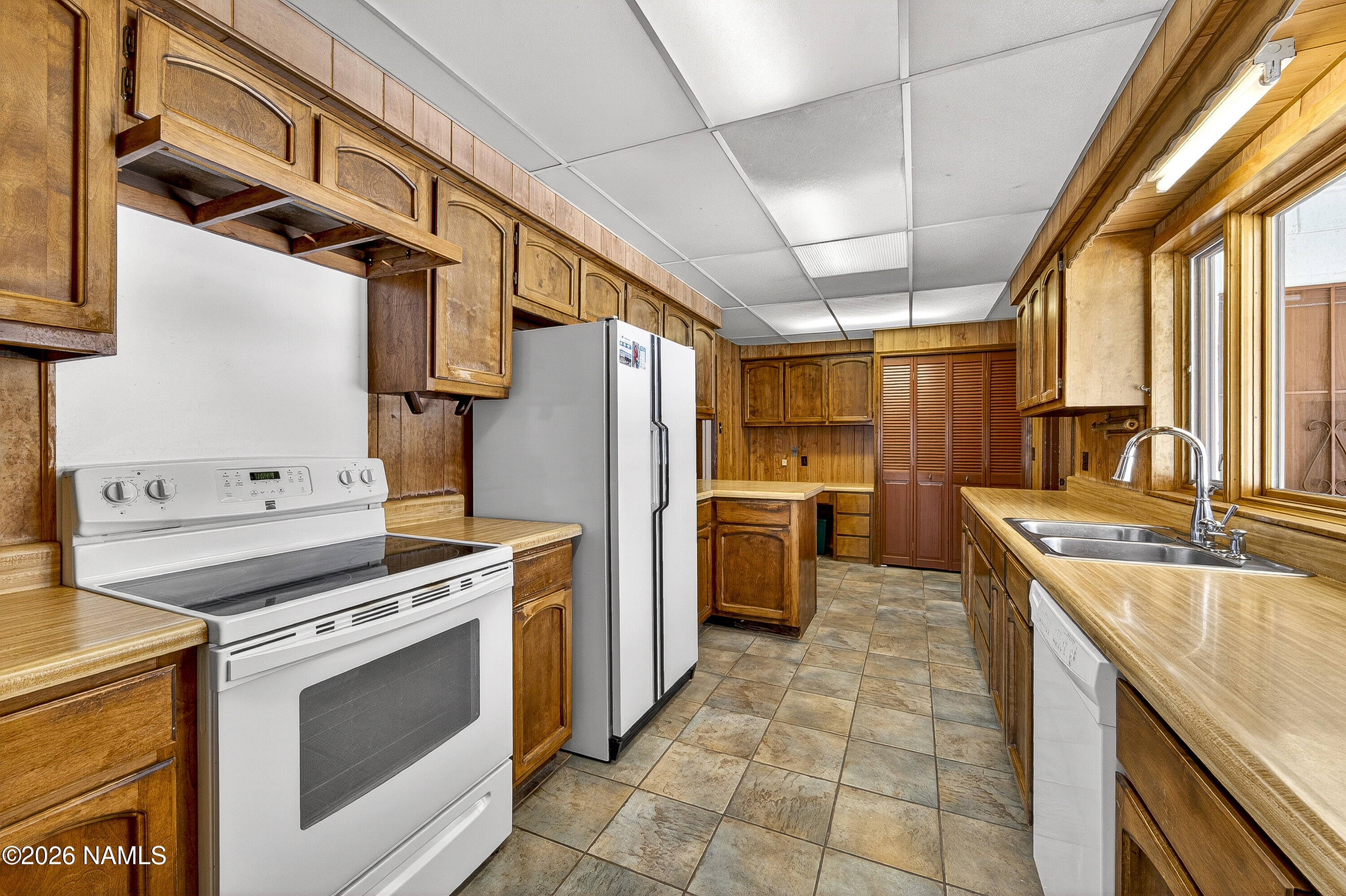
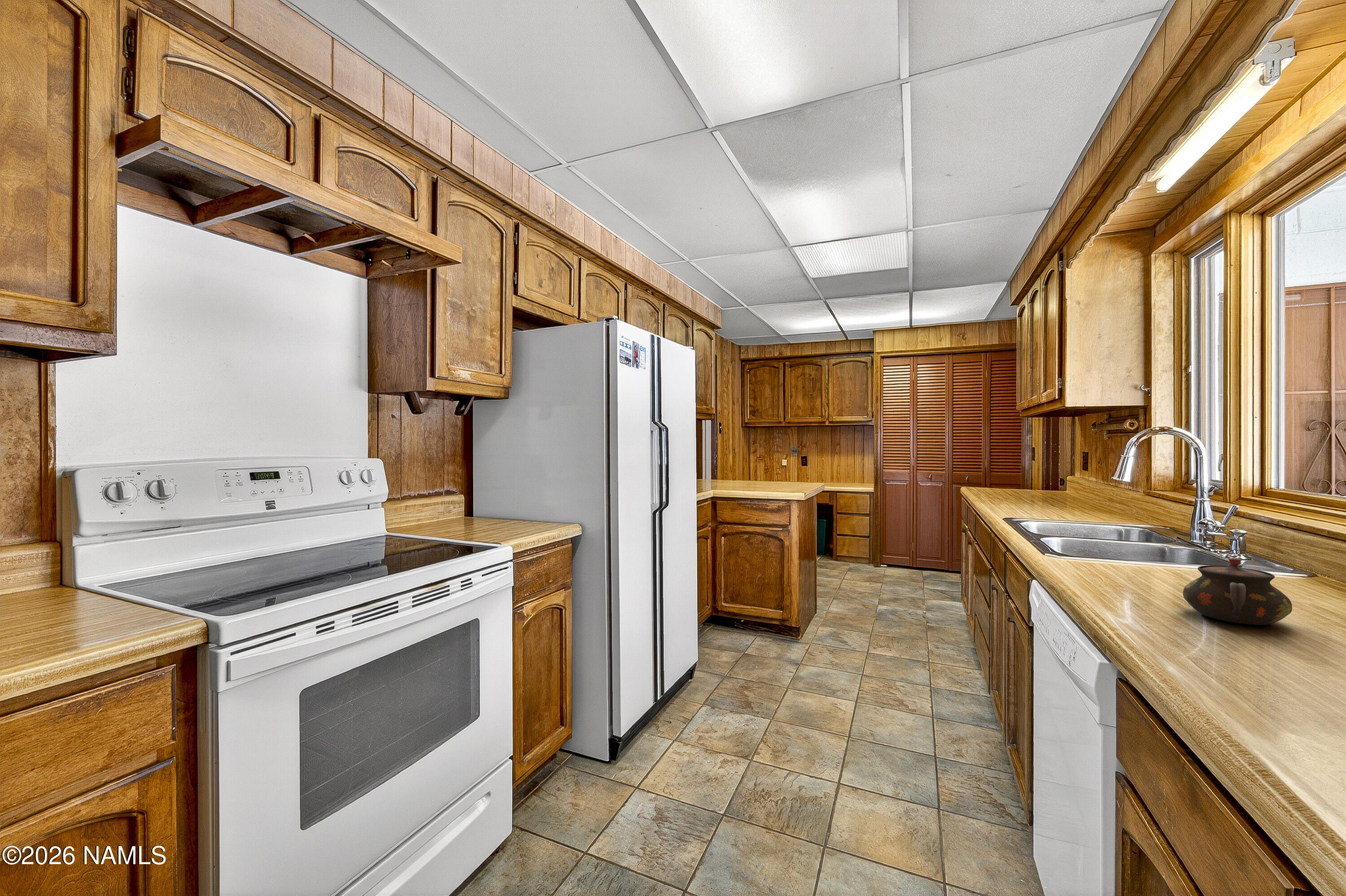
+ teapot (1235, 587)
